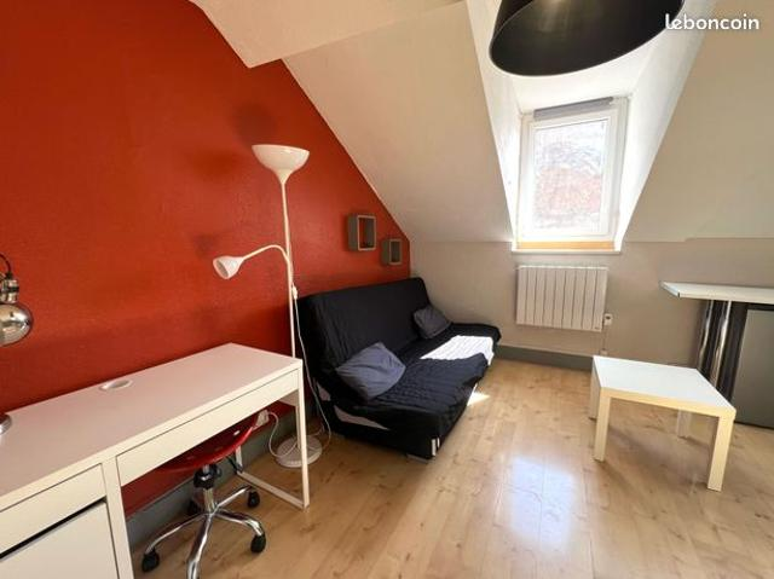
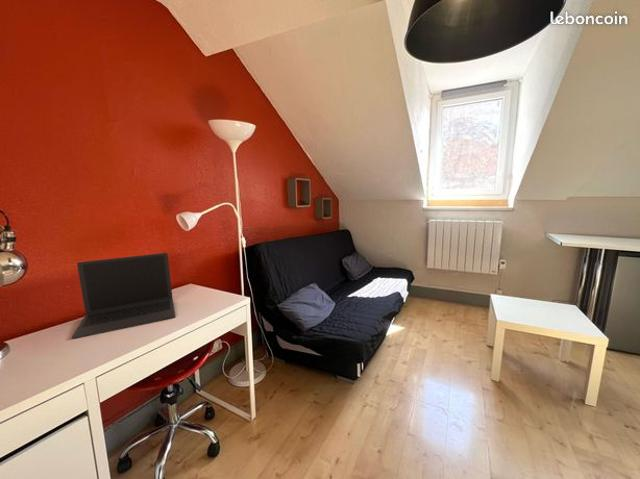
+ laptop (126, 290)
